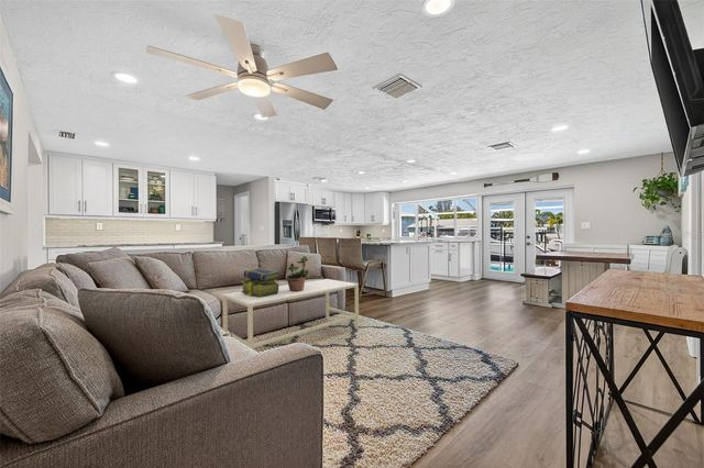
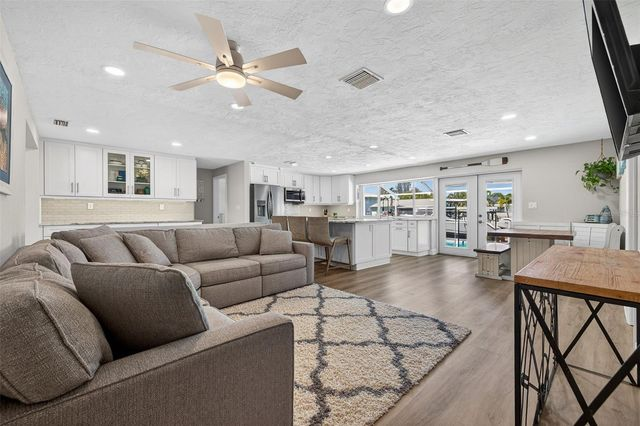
- coffee table (296, 298)
- stack of books (261, 281)
- potted plant (296, 272)
